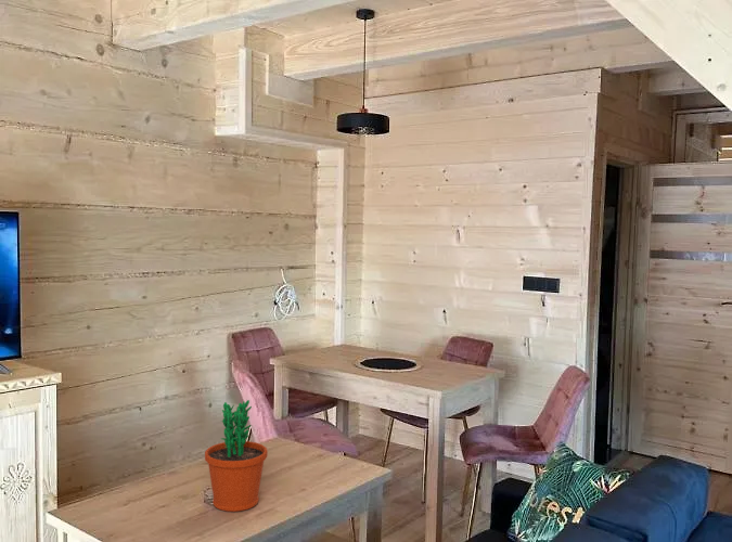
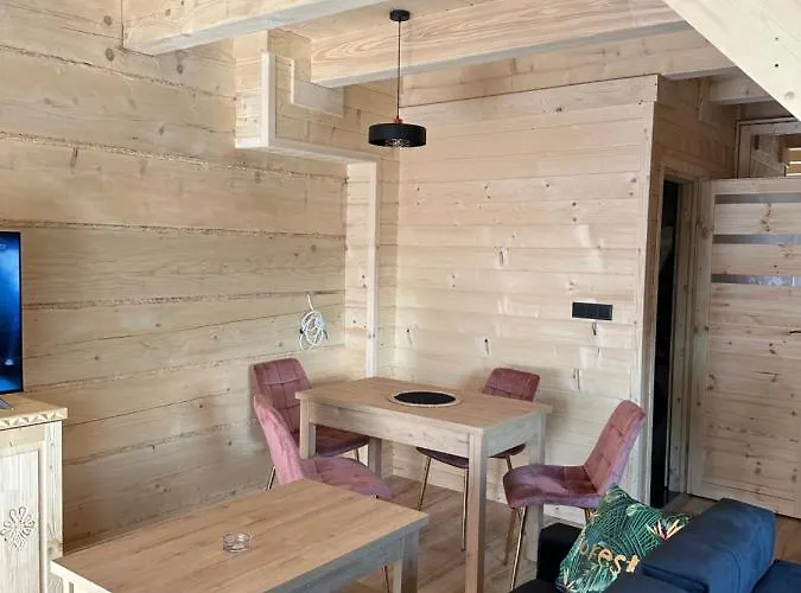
- flower pot (235, 452)
